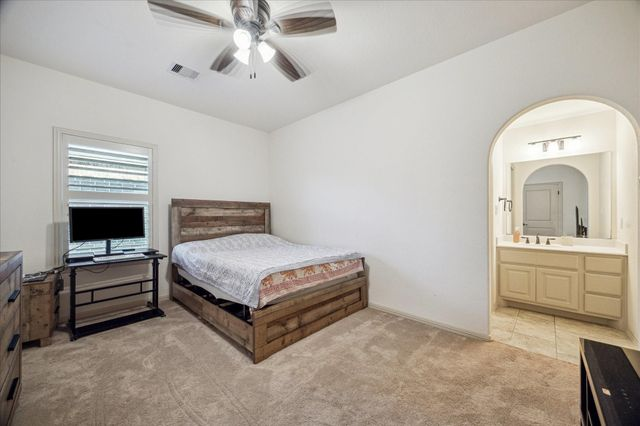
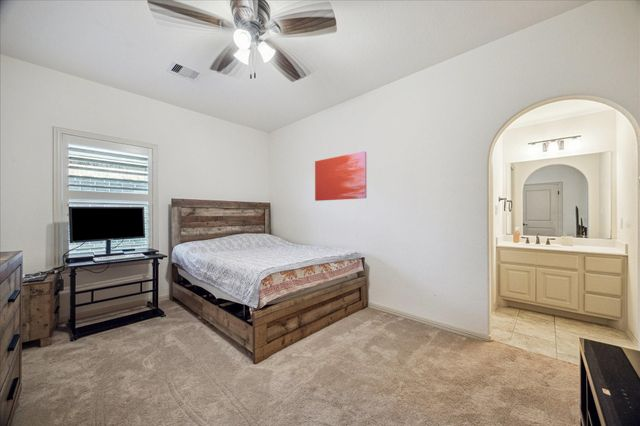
+ wall art (338, 178)
